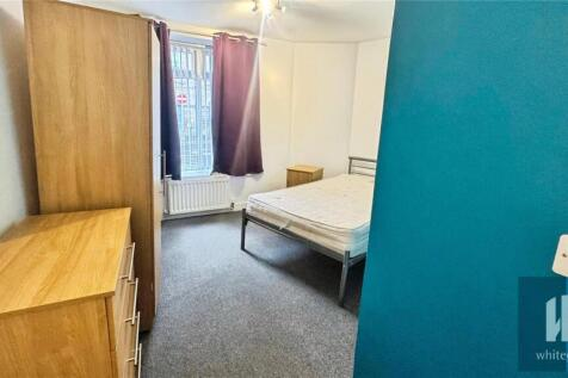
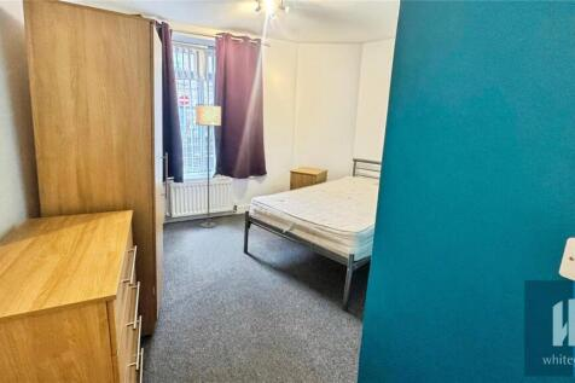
+ floor lamp (208, 167)
